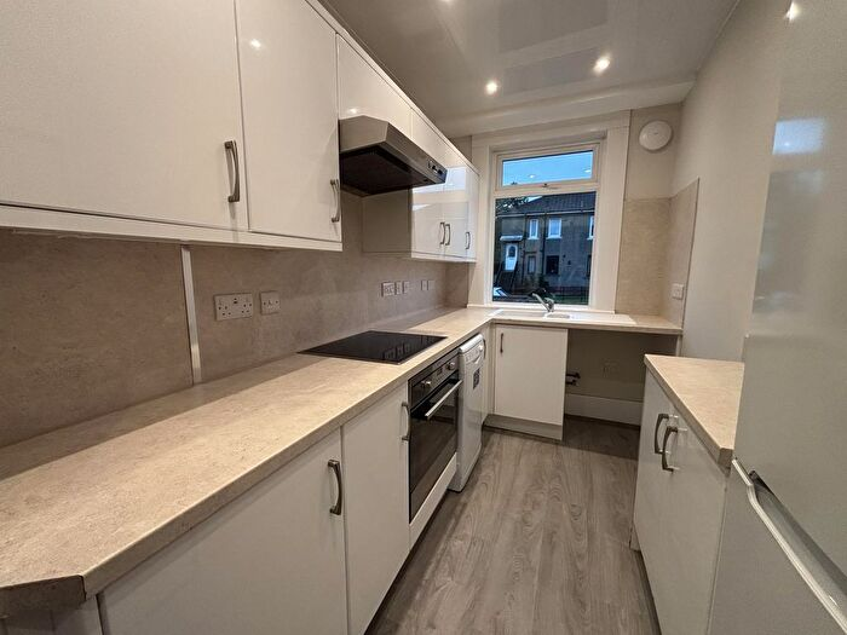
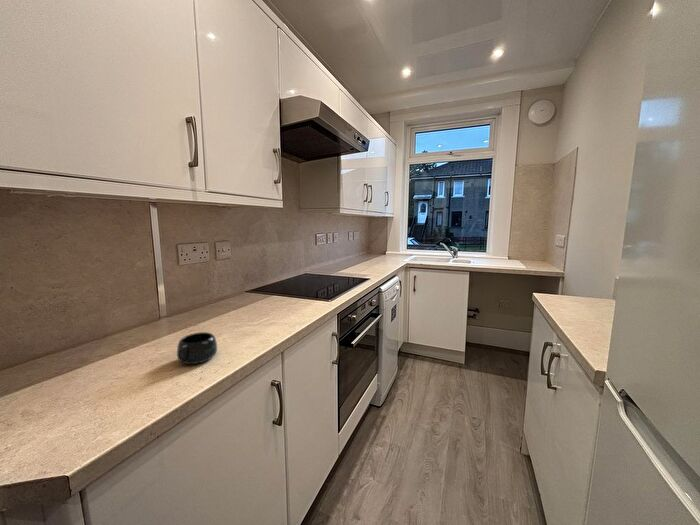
+ mug (194, 349)
